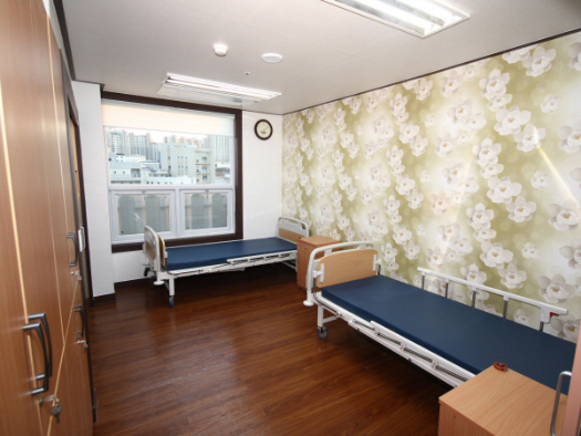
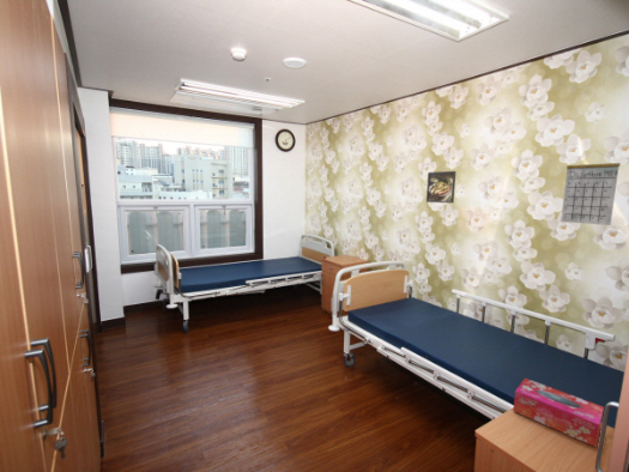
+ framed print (440, 187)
+ tissue box (556, 409)
+ calendar (588, 187)
